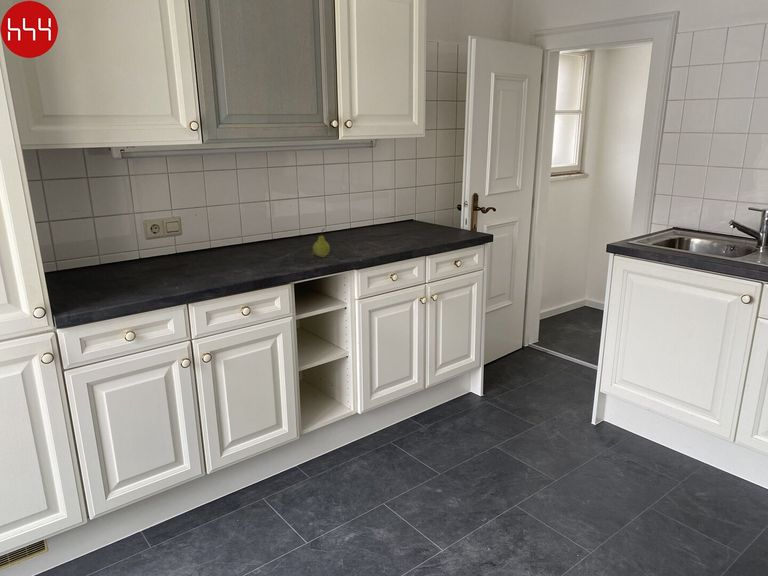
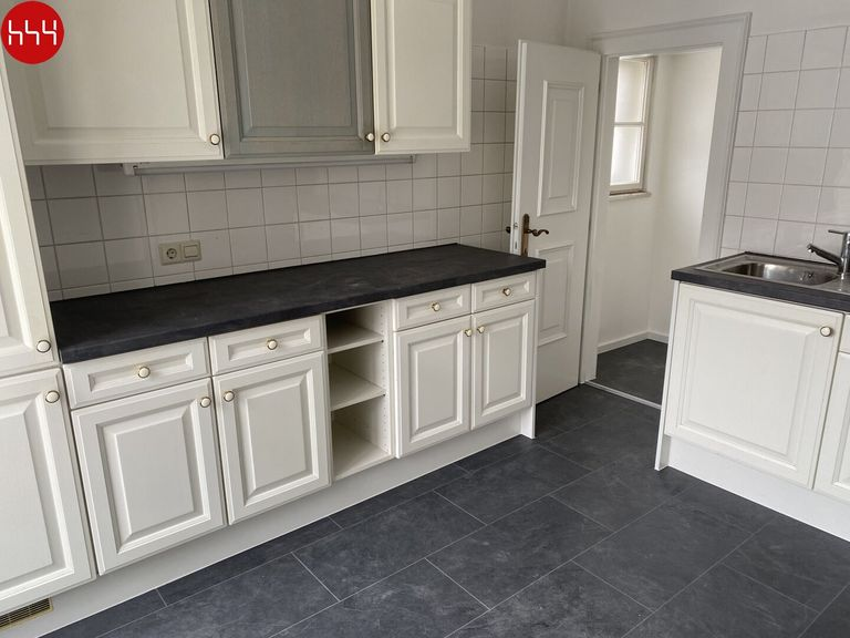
- fruit (320, 242)
